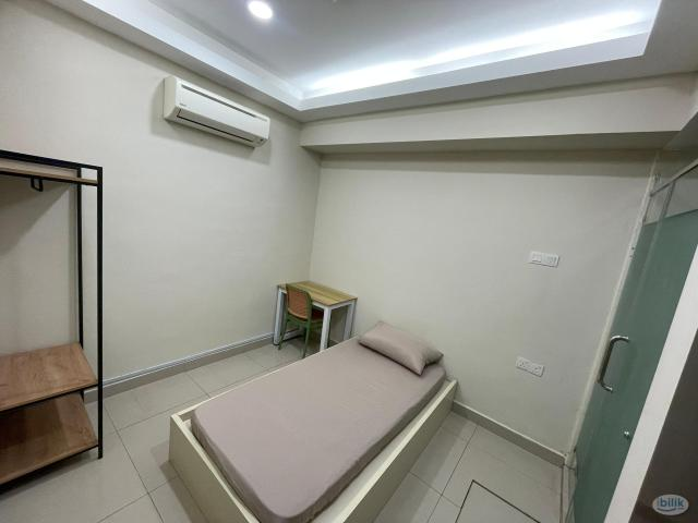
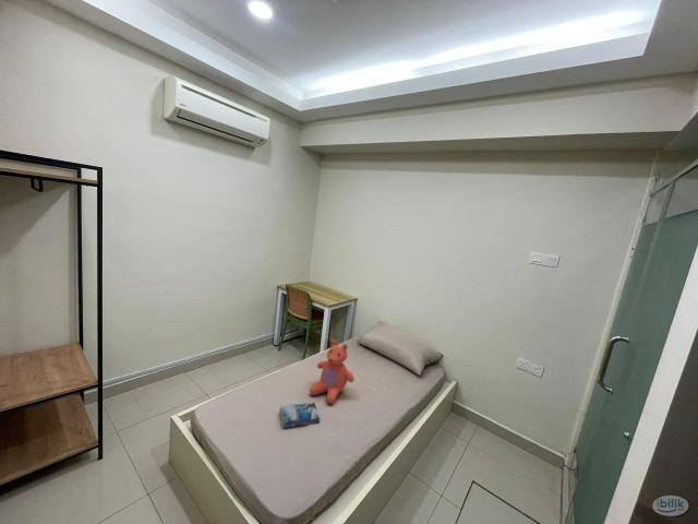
+ book (299, 414)
+ teddy bear (332, 368)
